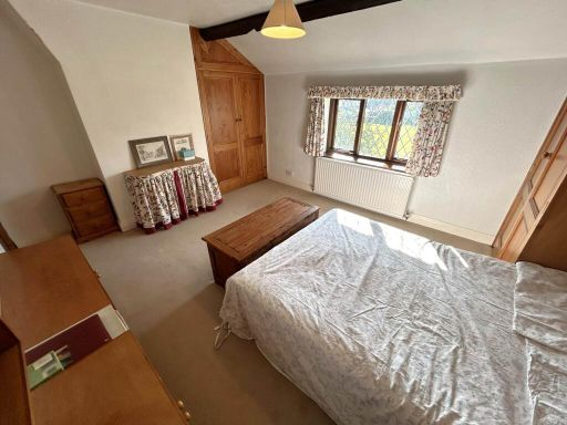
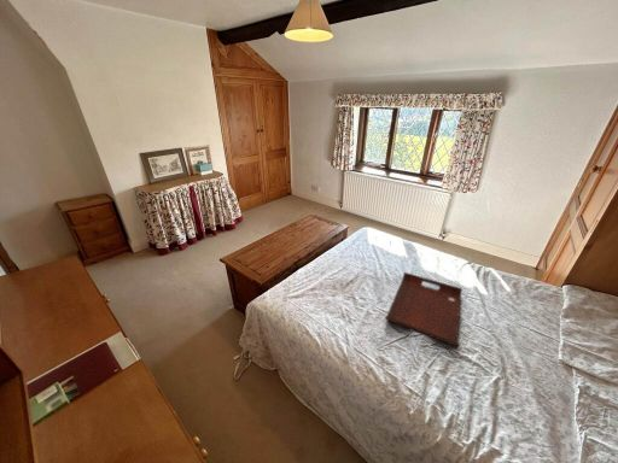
+ serving tray (425, 304)
